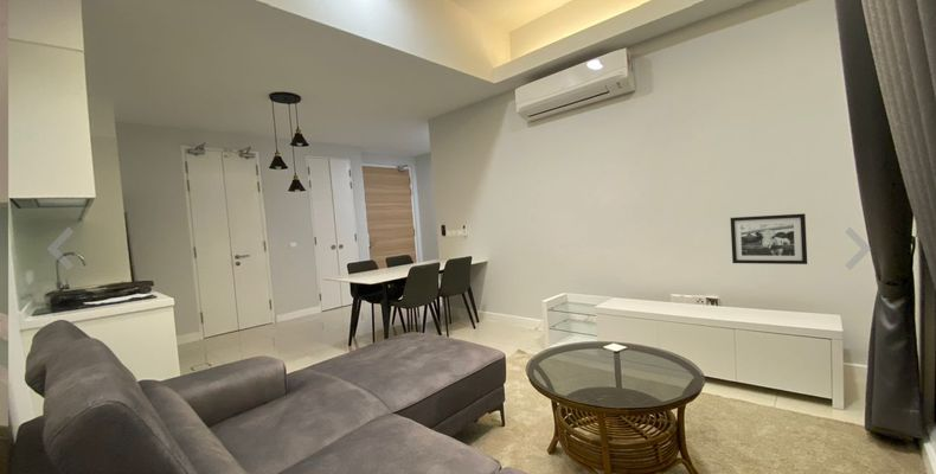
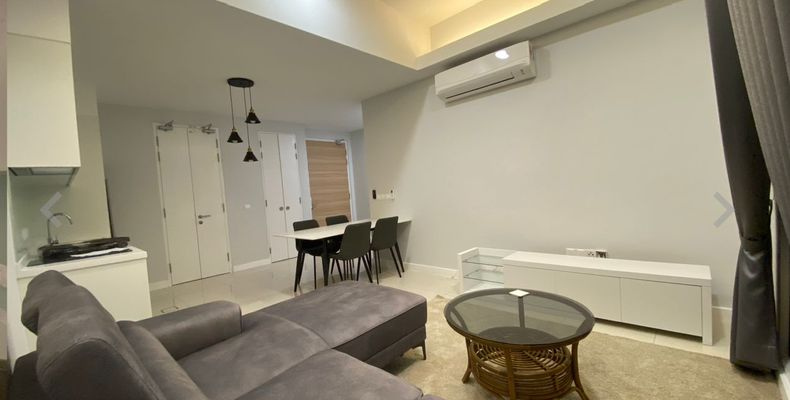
- picture frame (767, 239)
